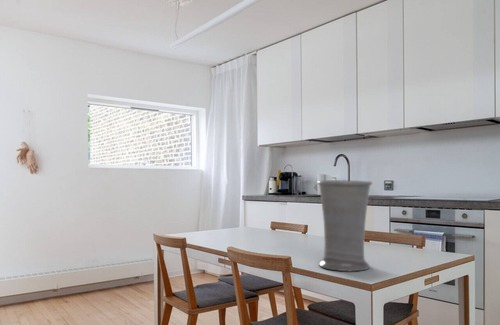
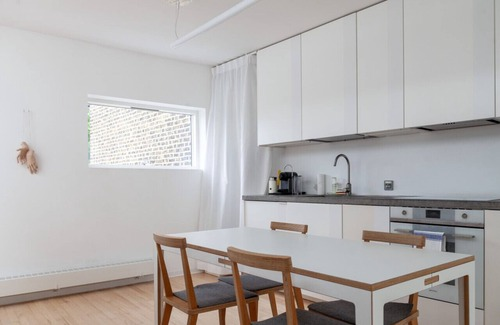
- vase (344, 223)
